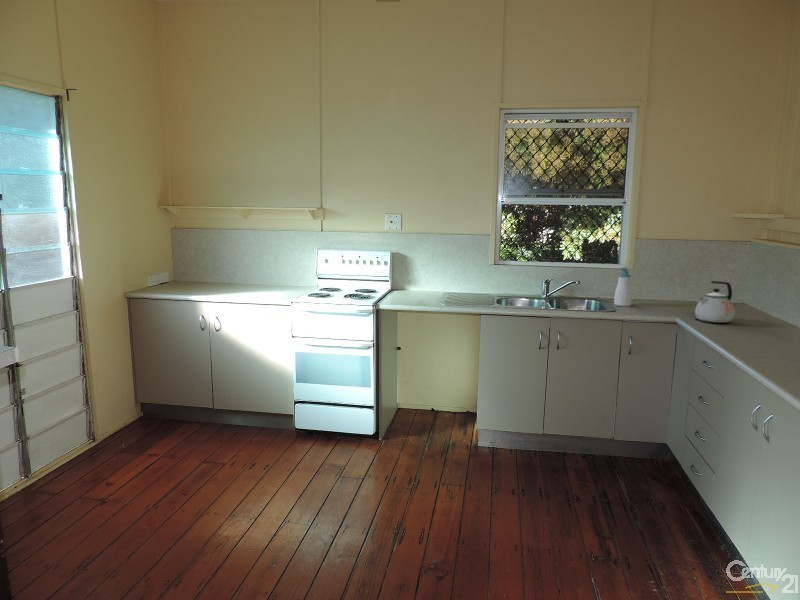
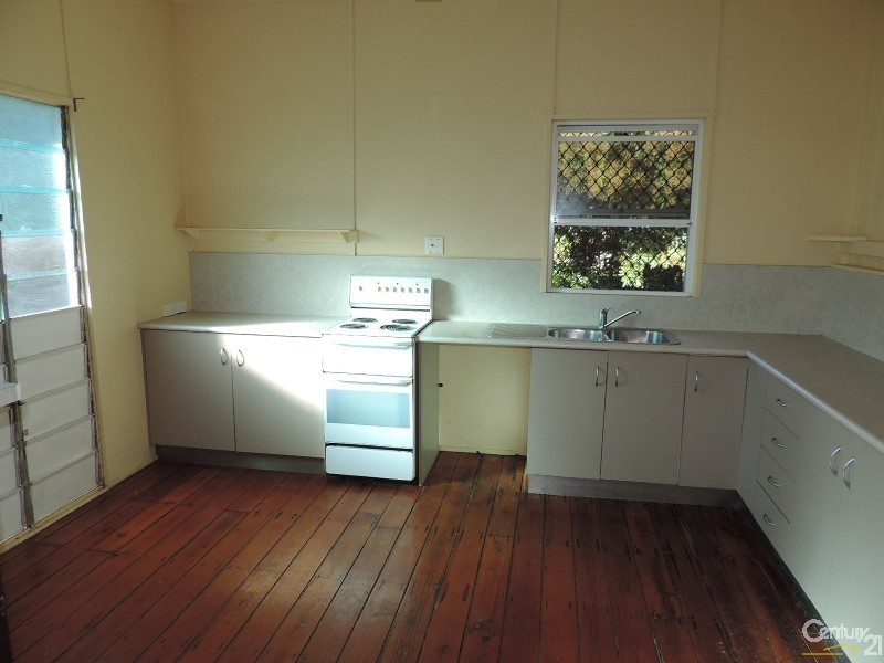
- soap bottle (623, 286)
- kettle (715, 301)
